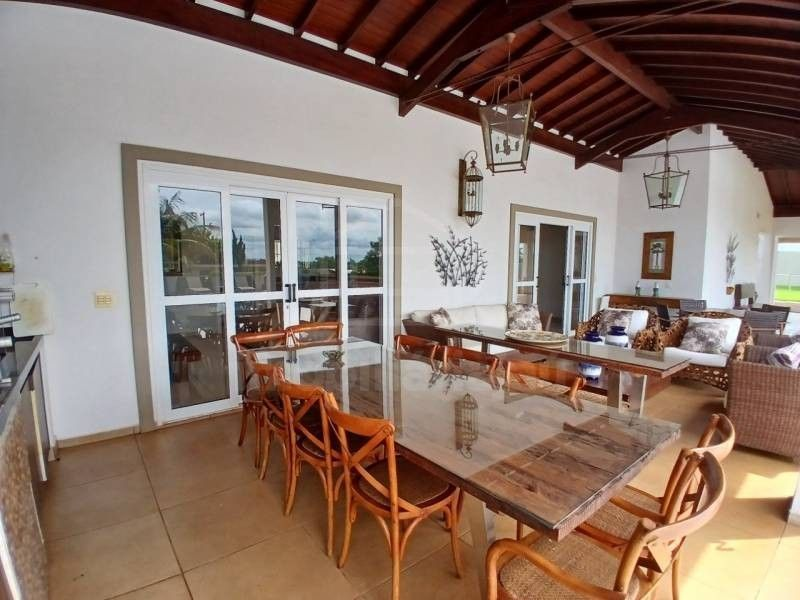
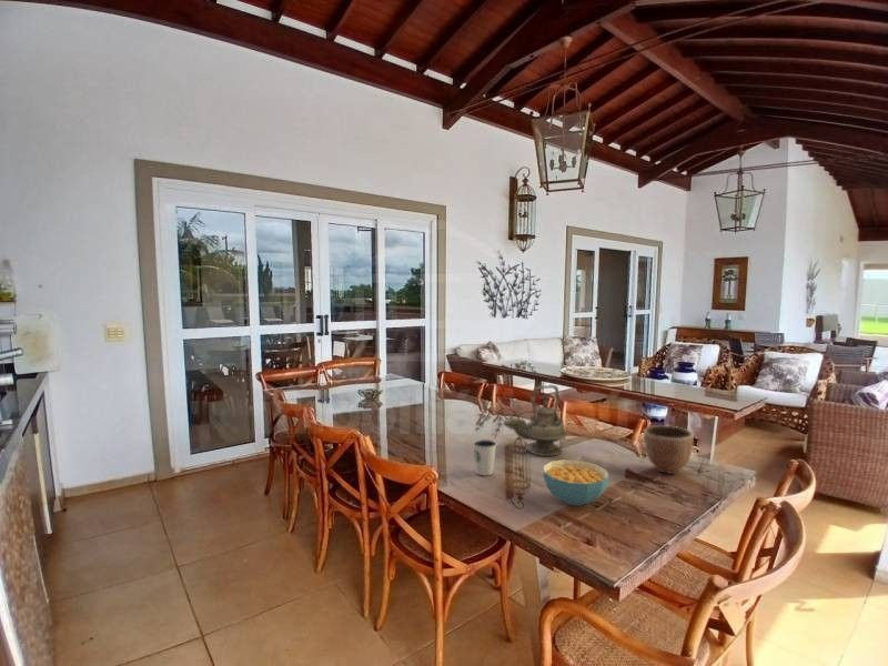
+ teapot (534, 418)
+ decorative bowl (667, 451)
+ cereal bowl (574, 485)
+ dixie cup (484, 457)
